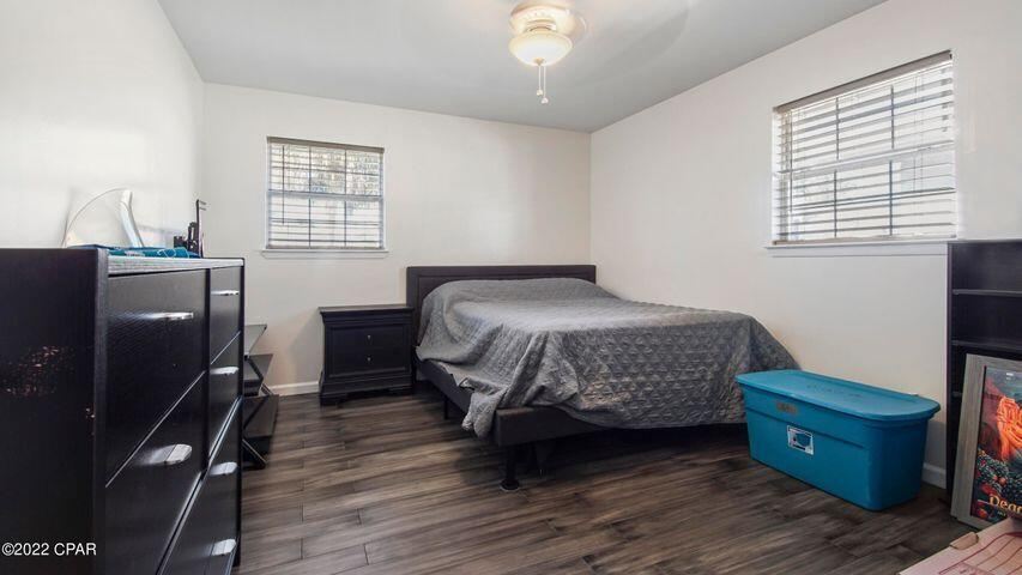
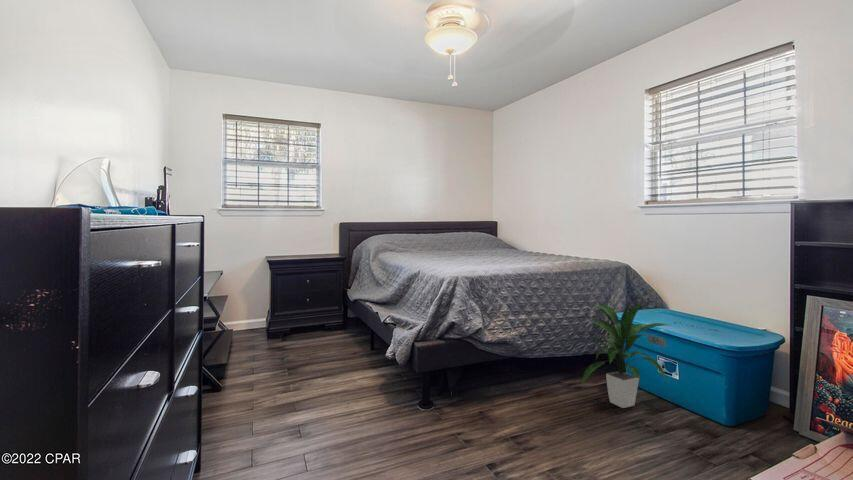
+ indoor plant (618, 350)
